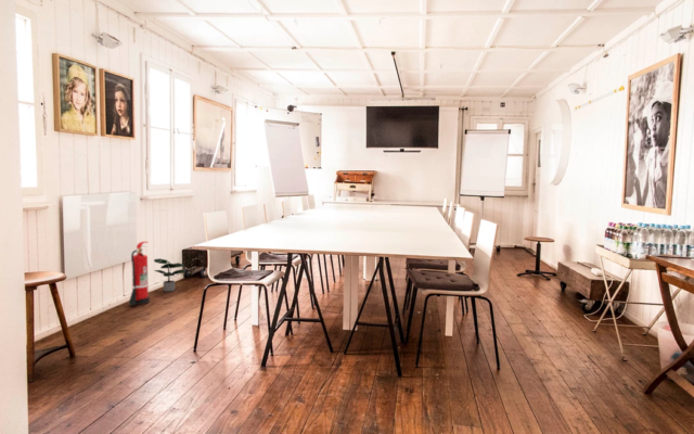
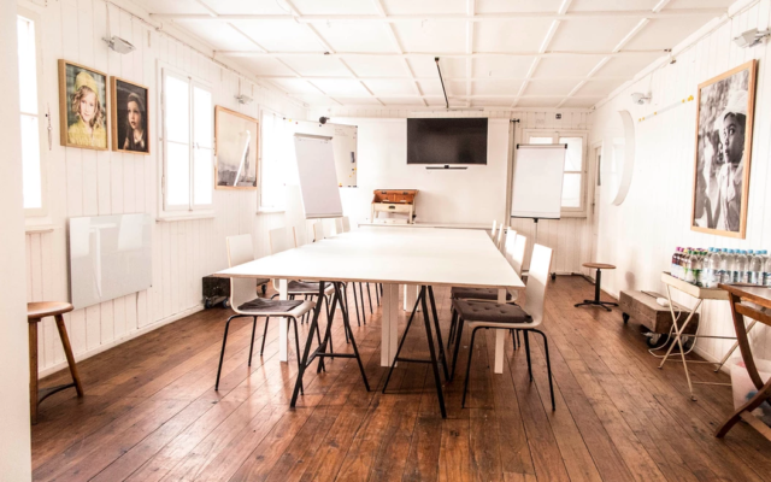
- fire extinguisher (139, 272)
- potted plant (169, 275)
